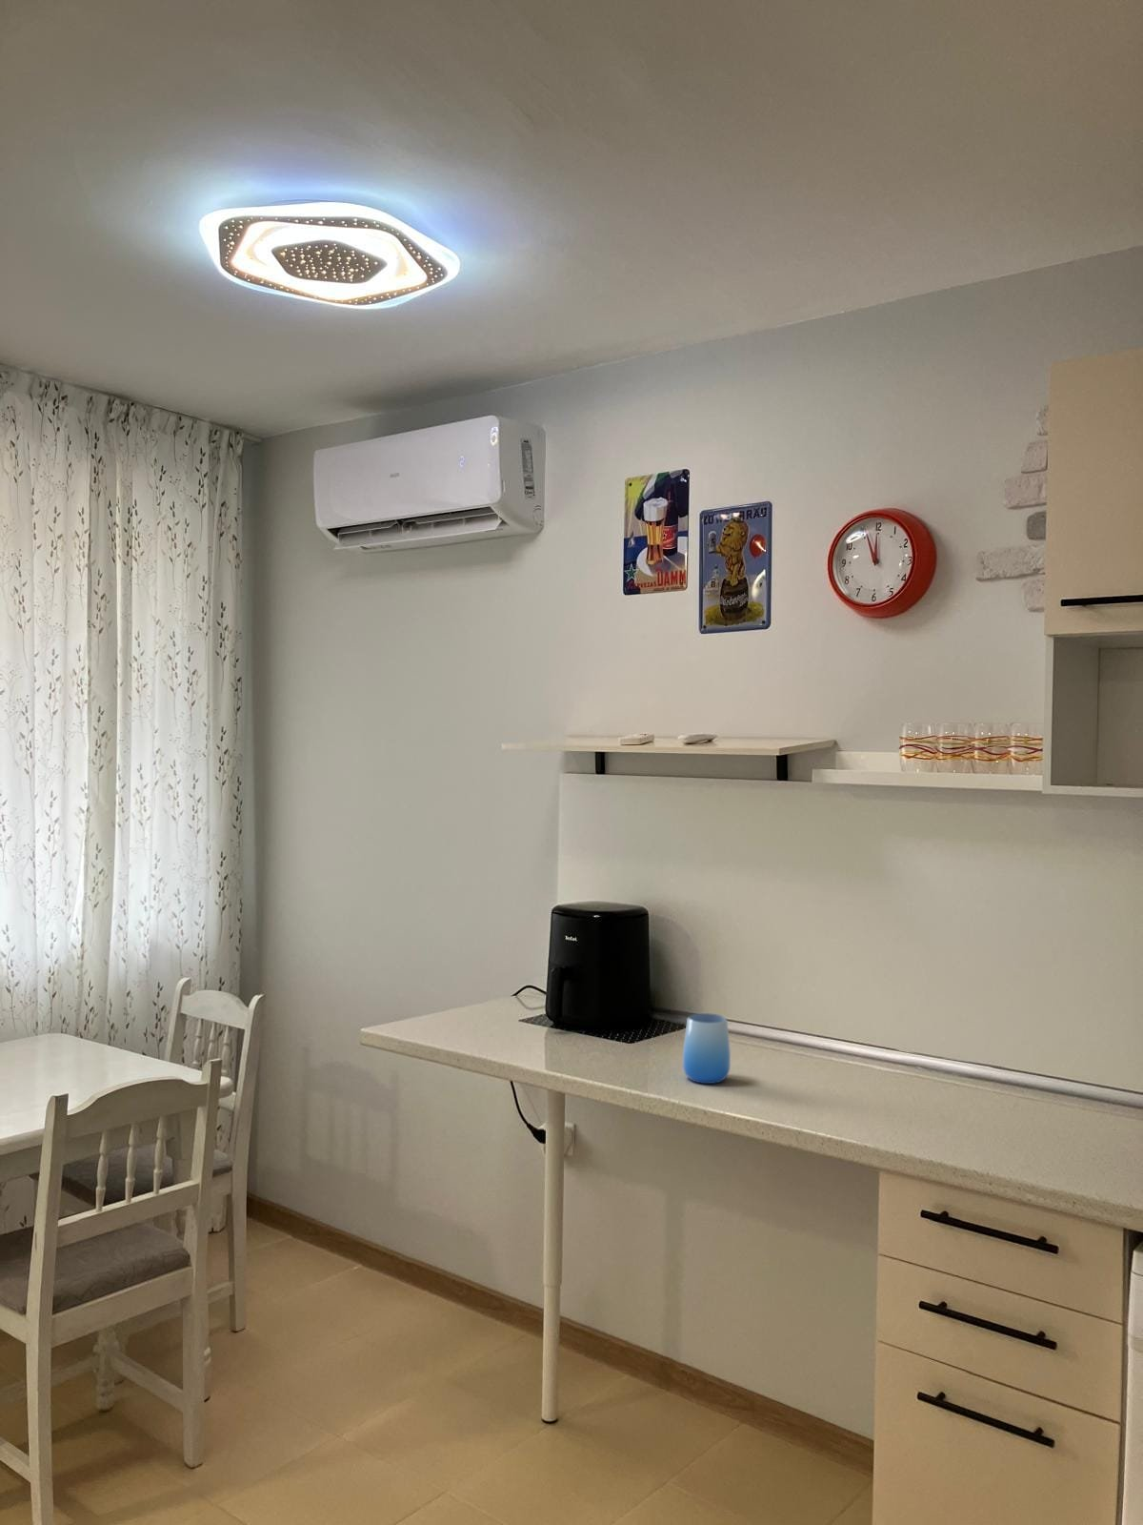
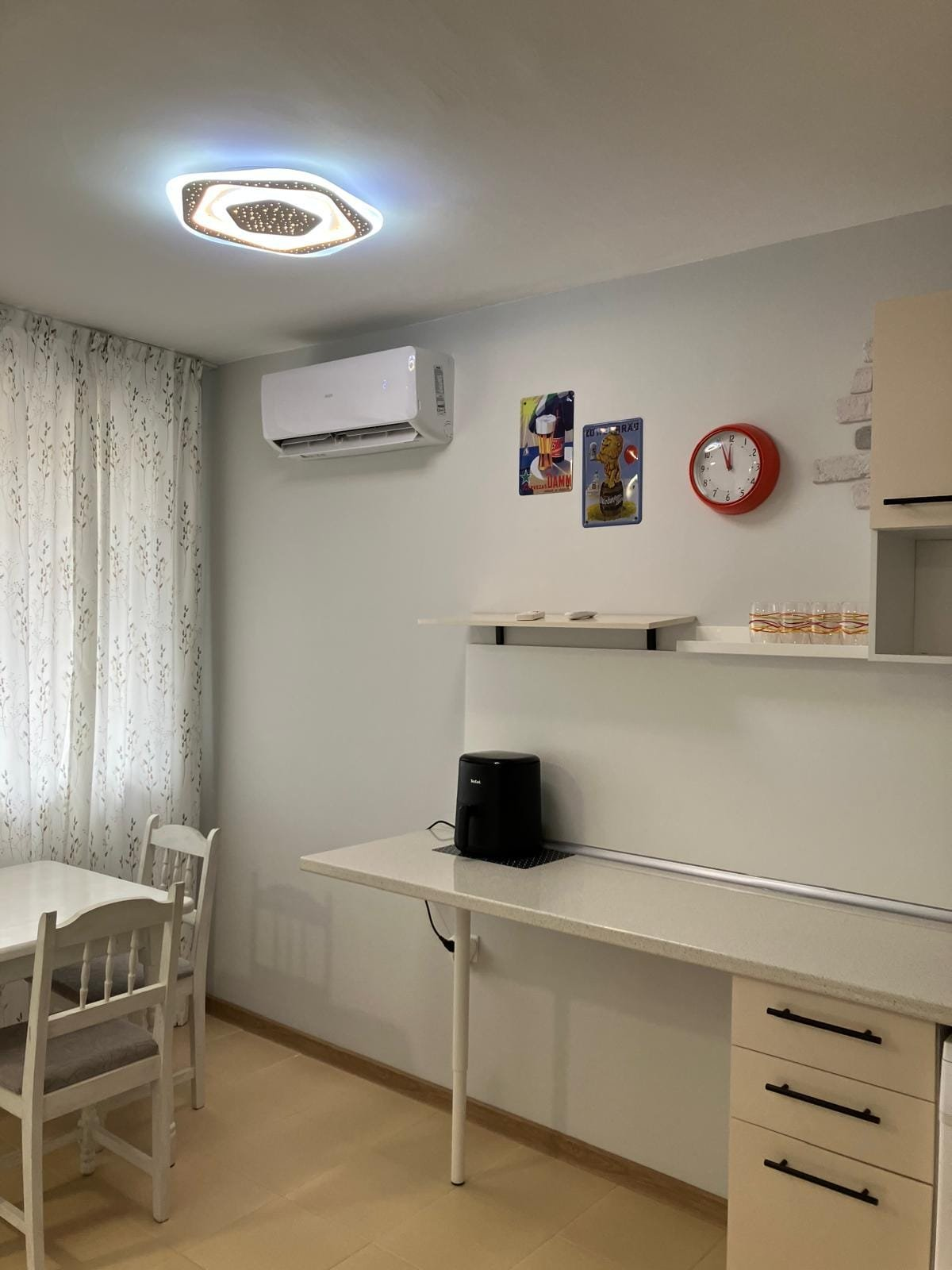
- cup (706, 1047)
